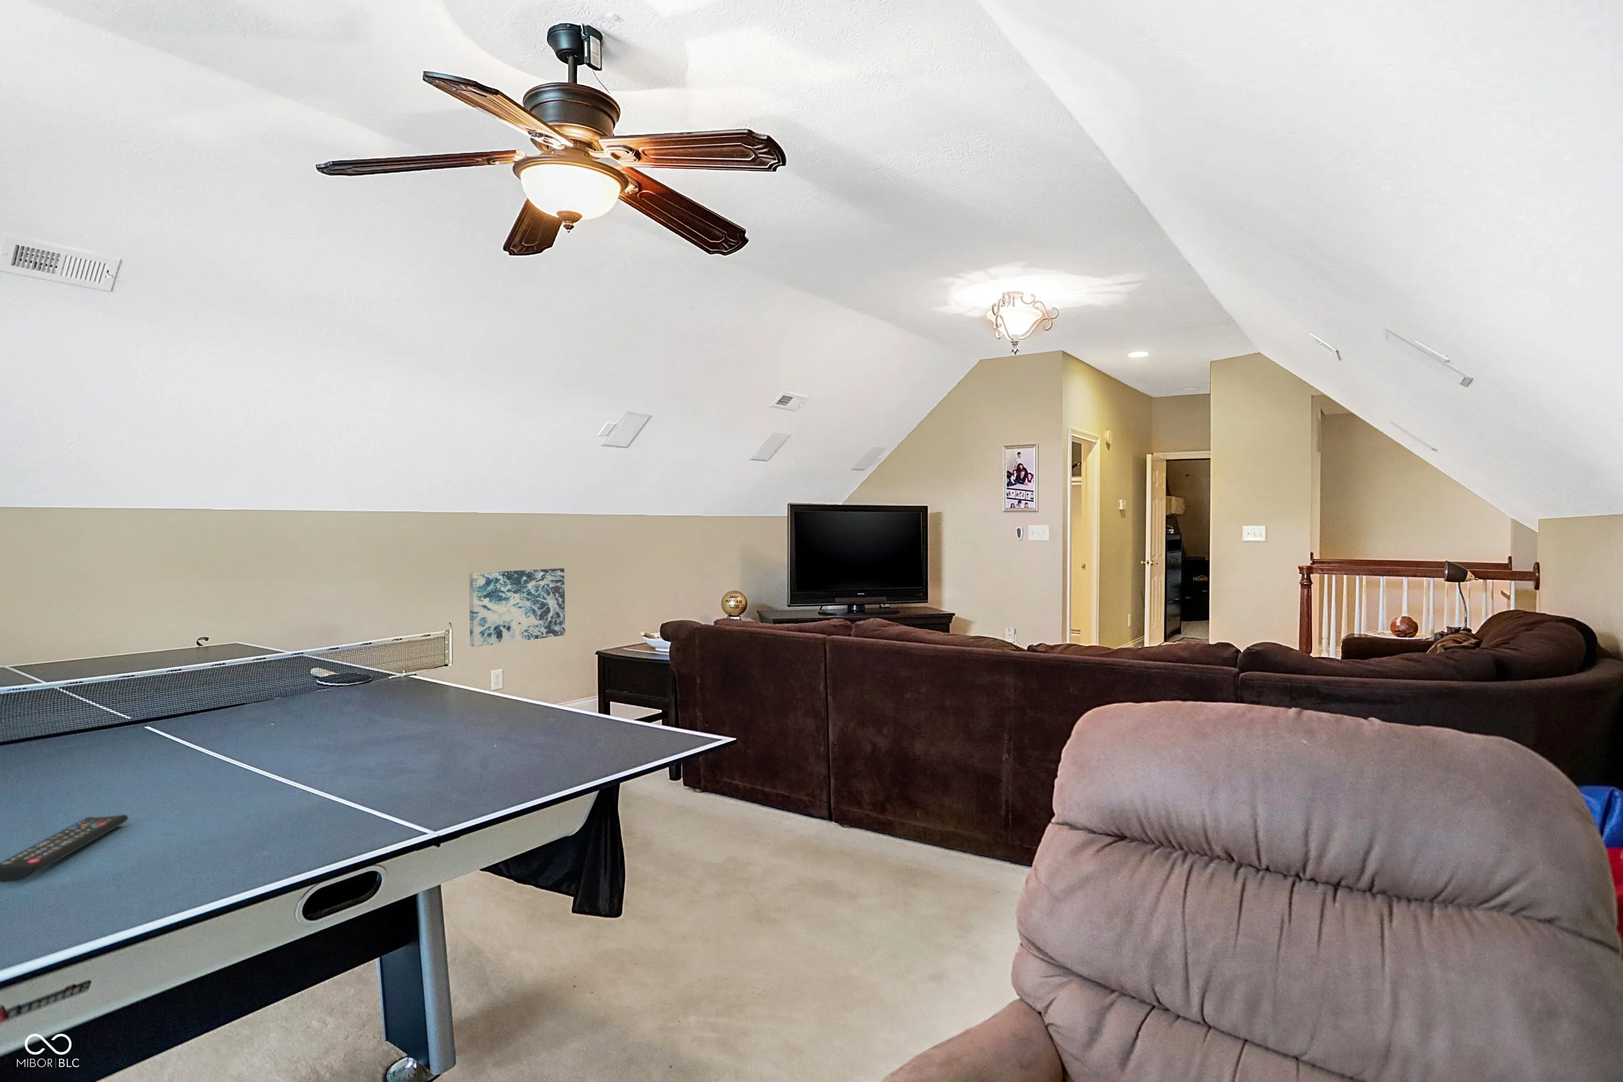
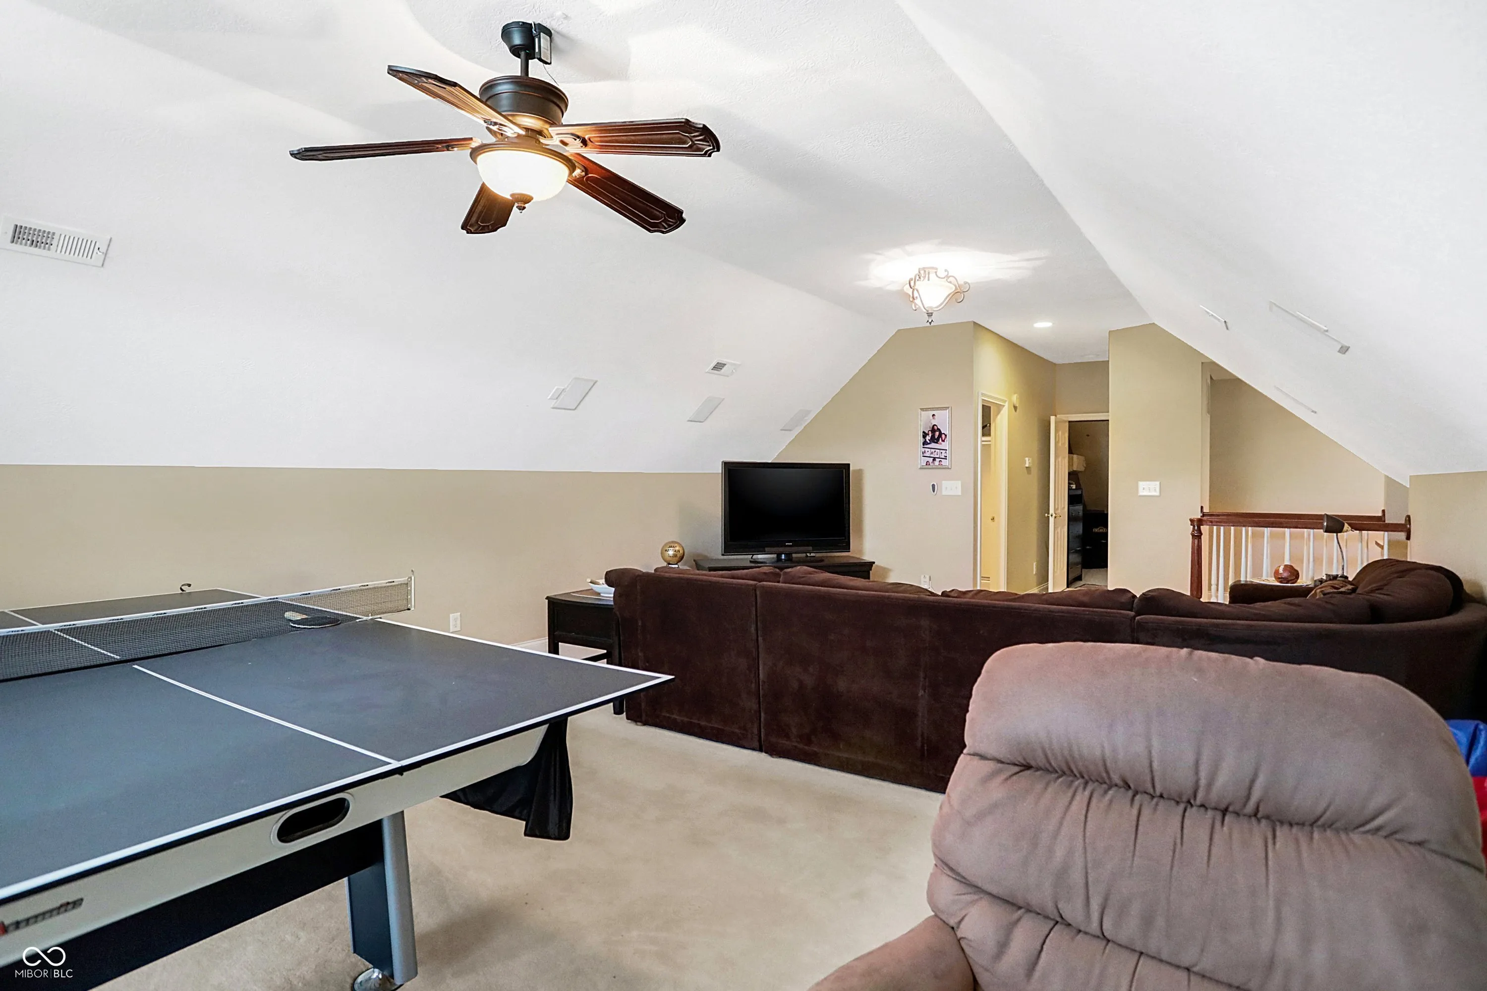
- remote control (64, 844)
- wall art (519, 605)
